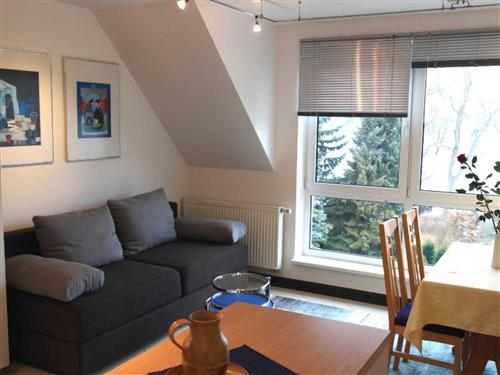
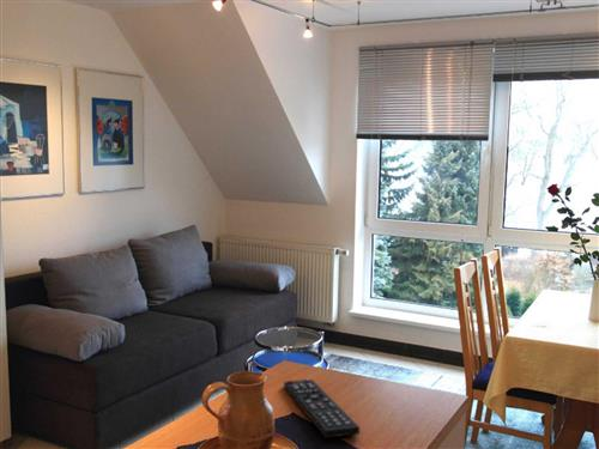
+ remote control (317, 404)
